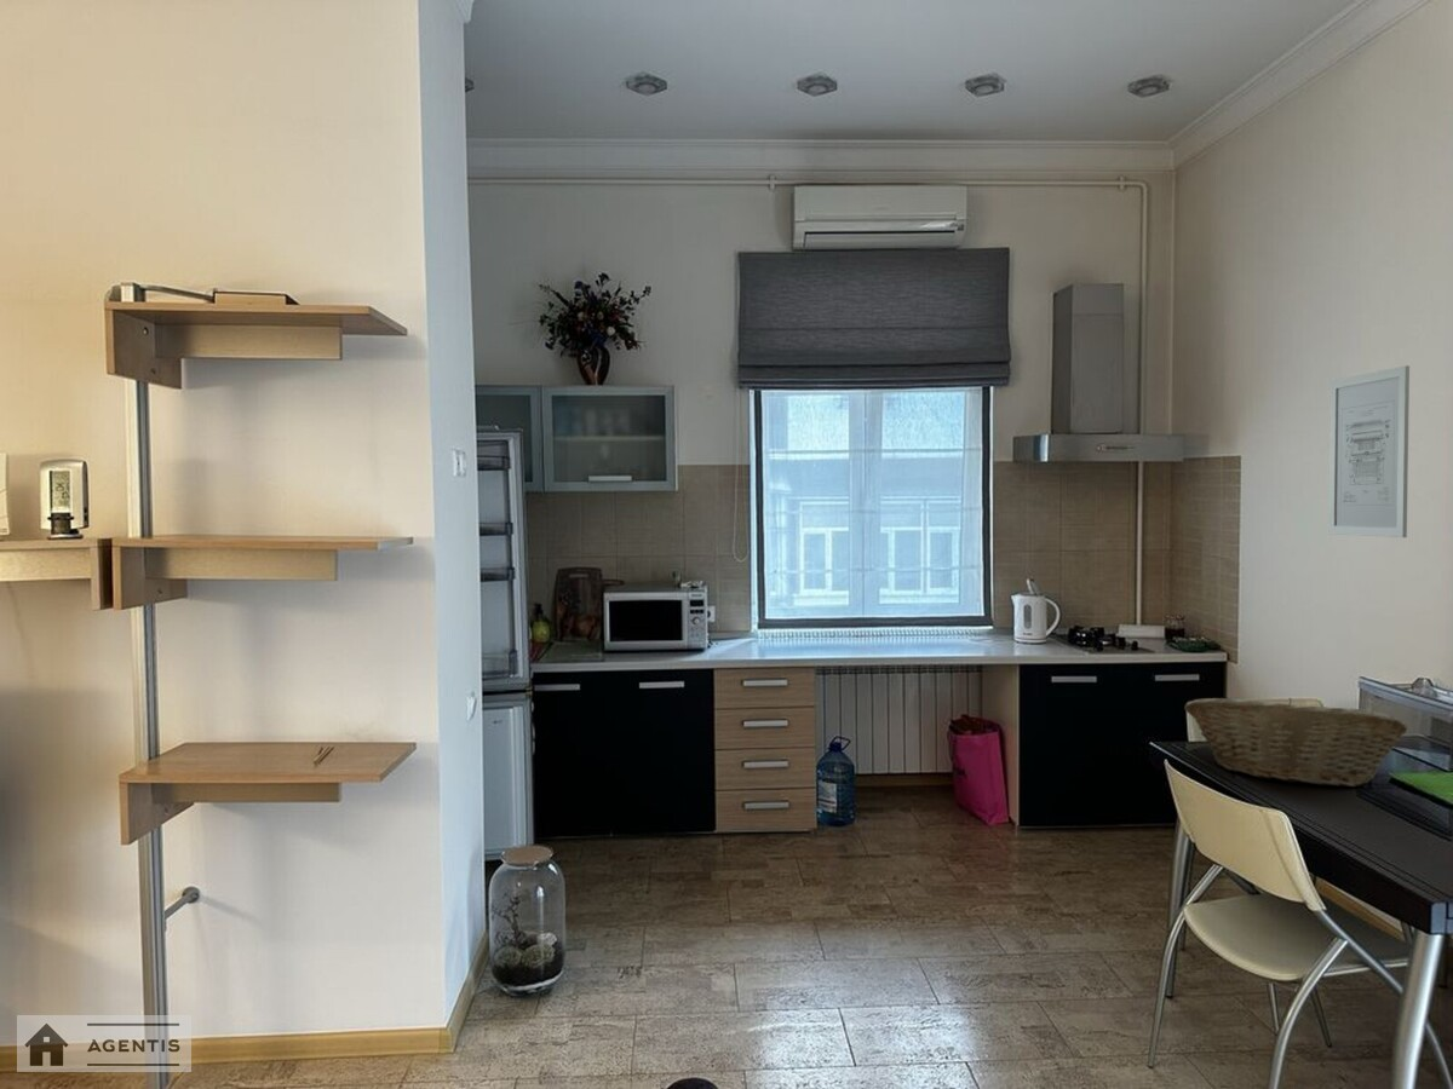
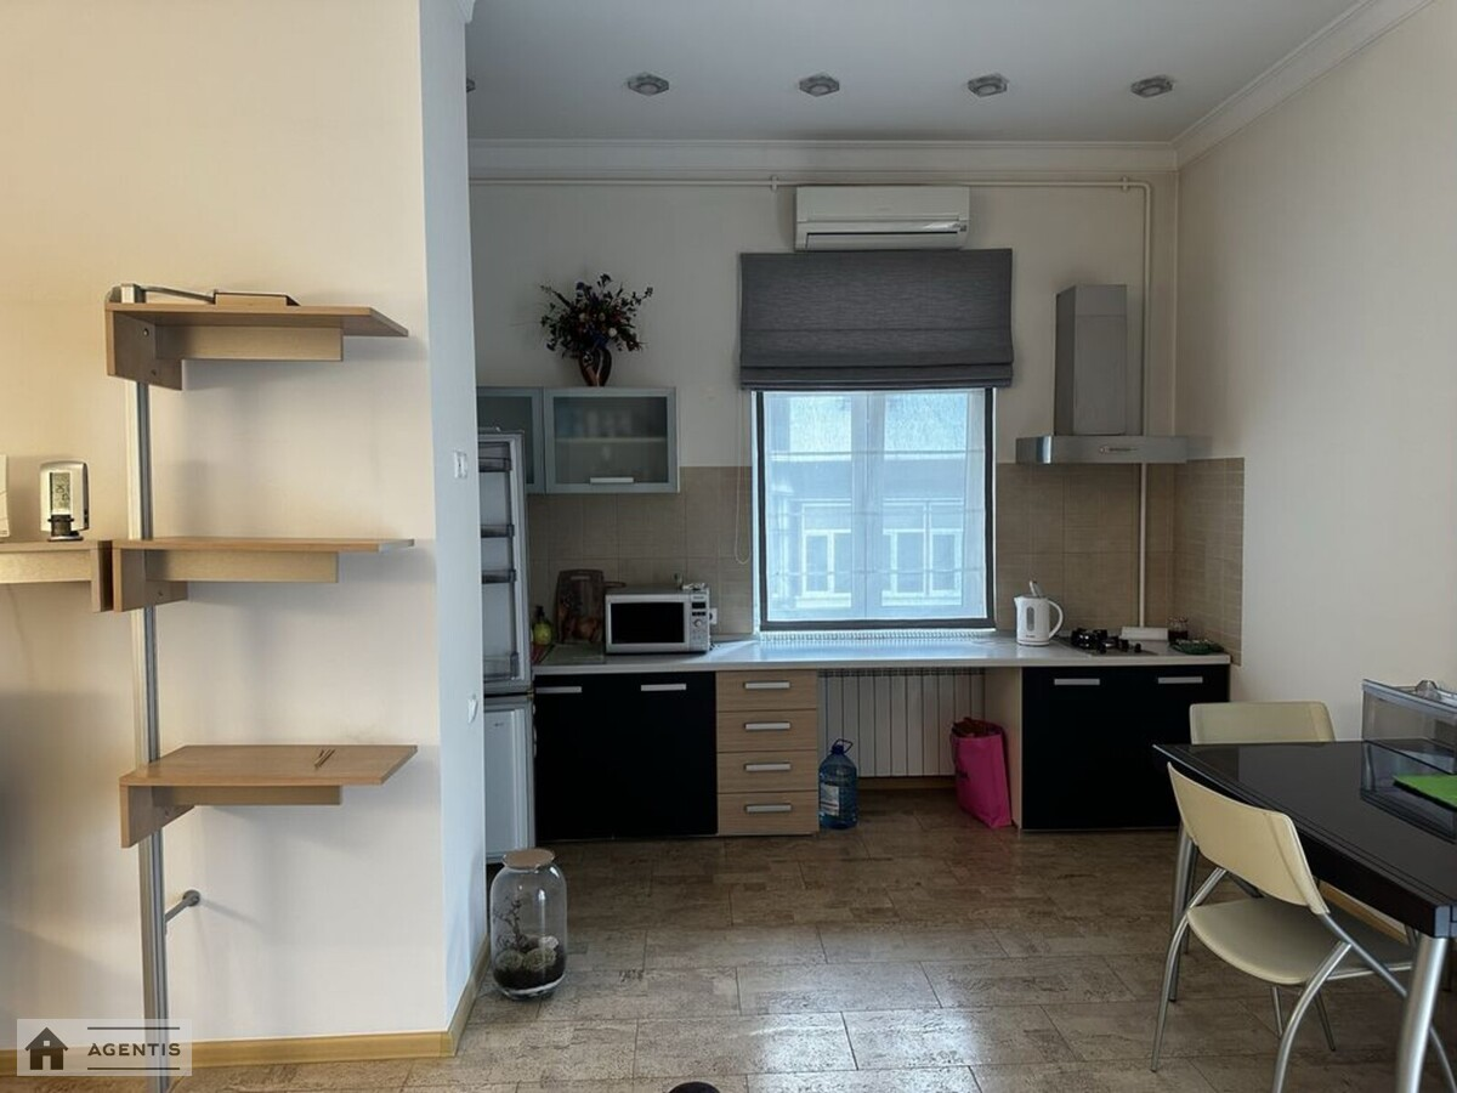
- wall art (1366, 454)
- fruit basket (1290, 732)
